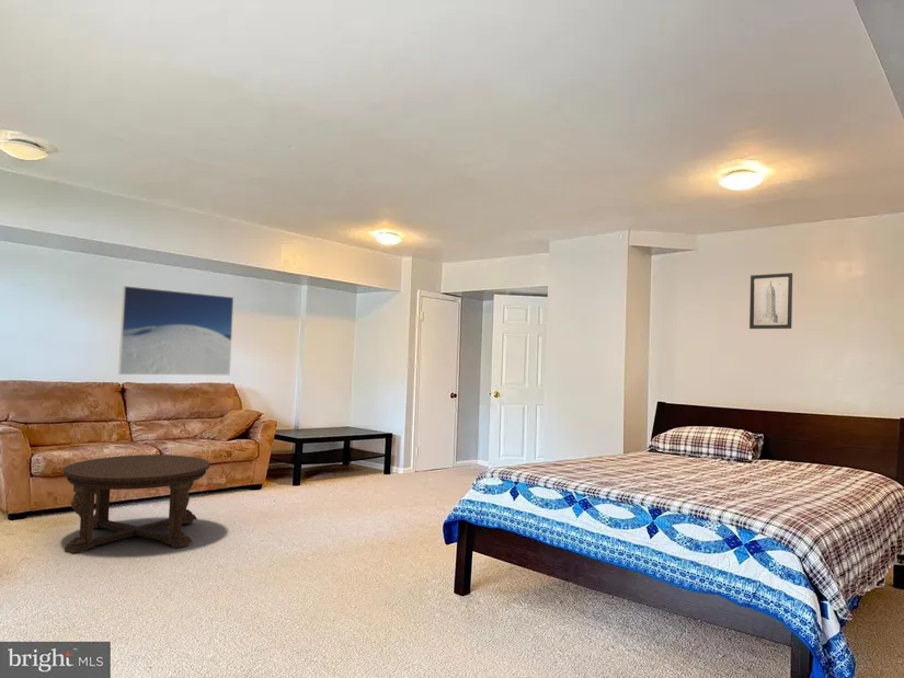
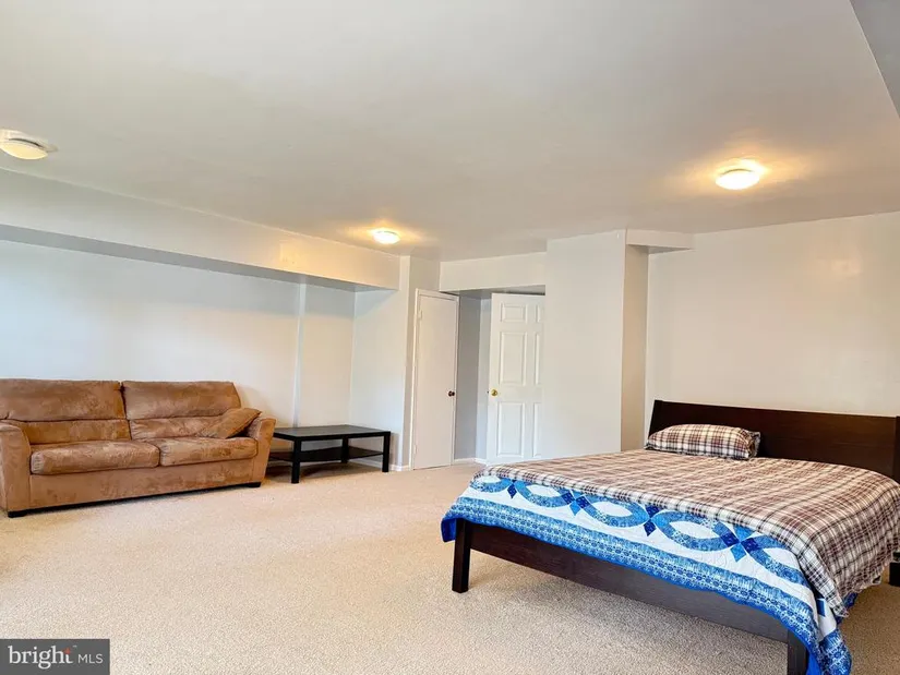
- wall art (770, 301)
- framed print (180, 333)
- coffee table (133, 489)
